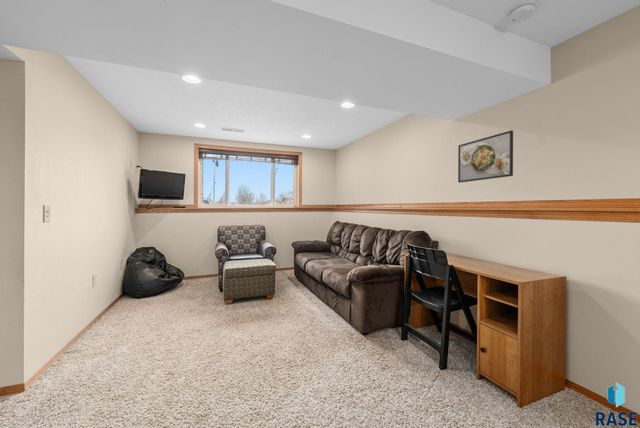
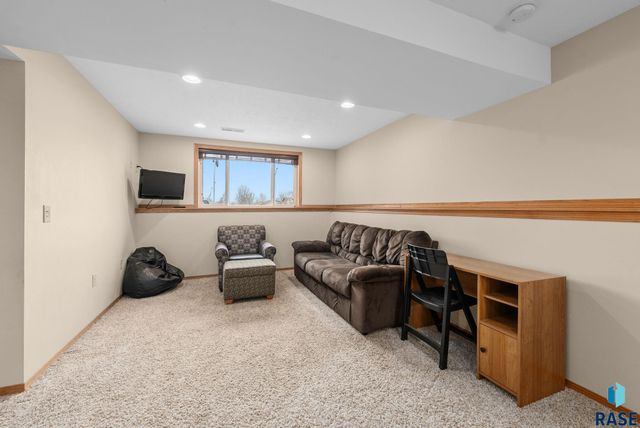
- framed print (482, 159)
